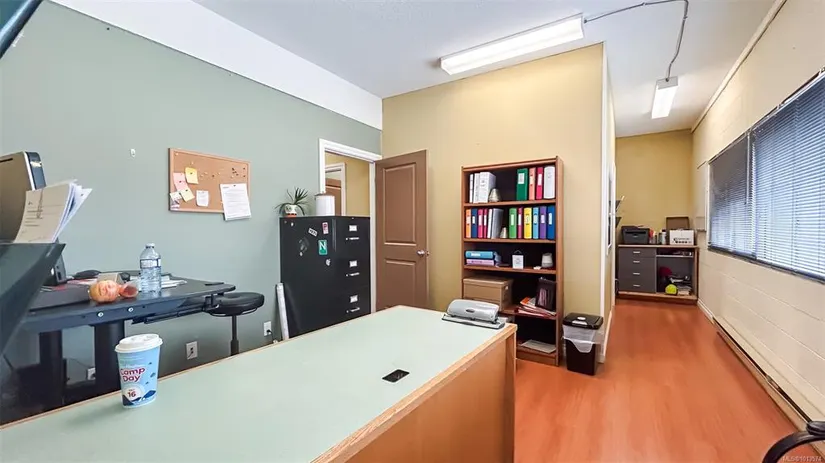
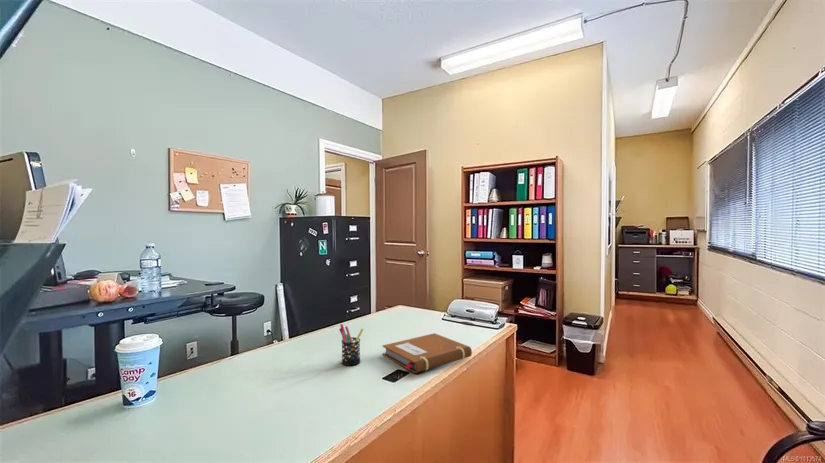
+ pen holder (349, 343)
+ notebook (425, 351)
